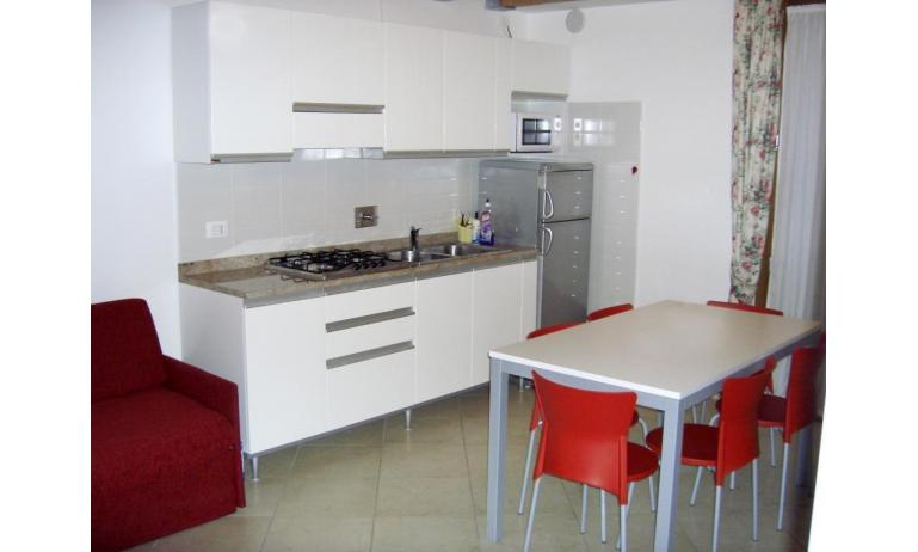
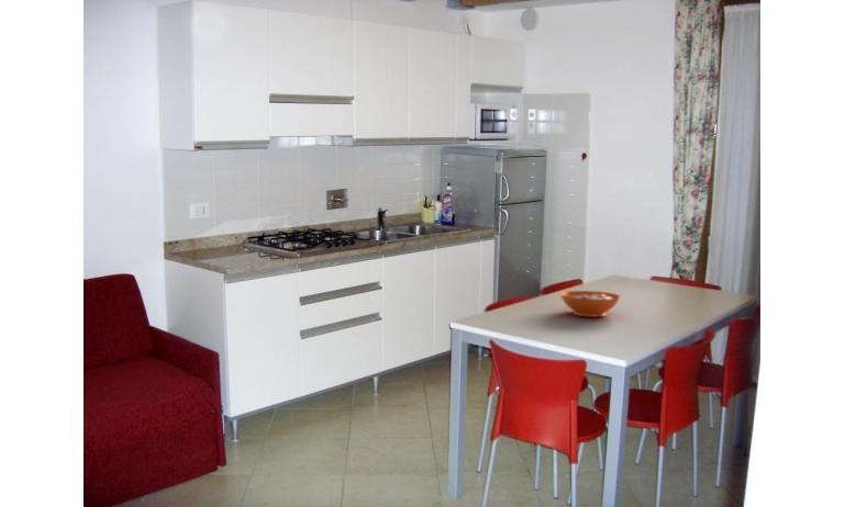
+ decorative bowl (589, 304)
